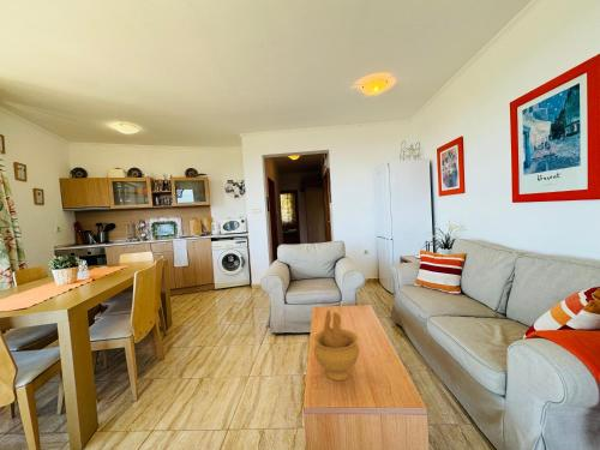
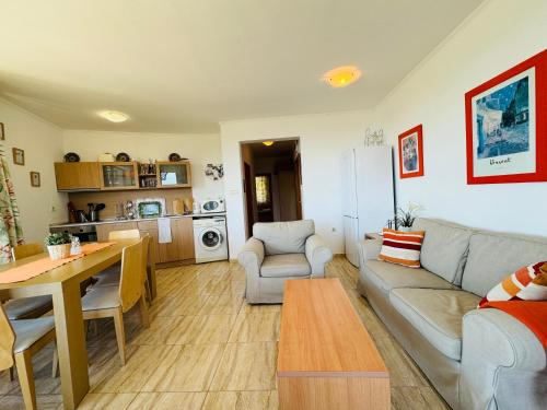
- decorative bowl (336, 342)
